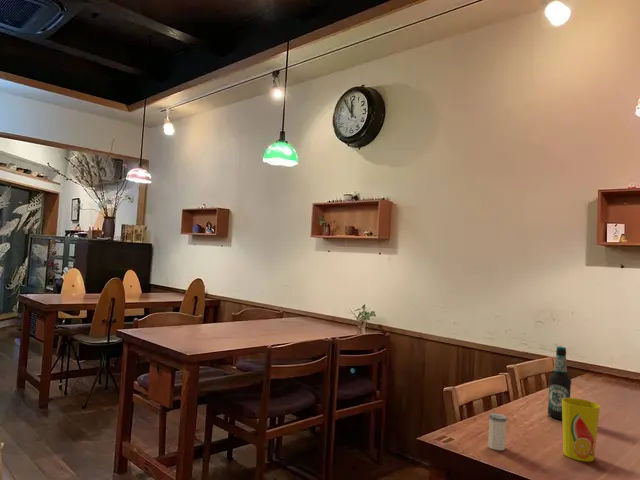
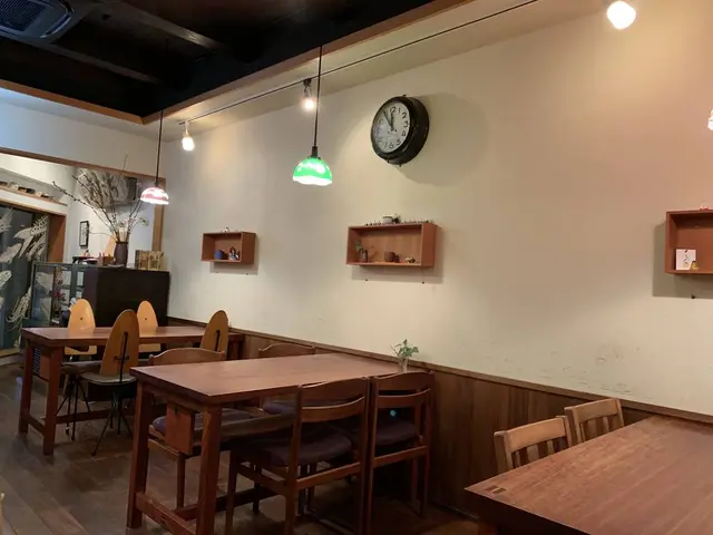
- bottle (559, 381)
- cup (579, 429)
- salt shaker (497, 431)
